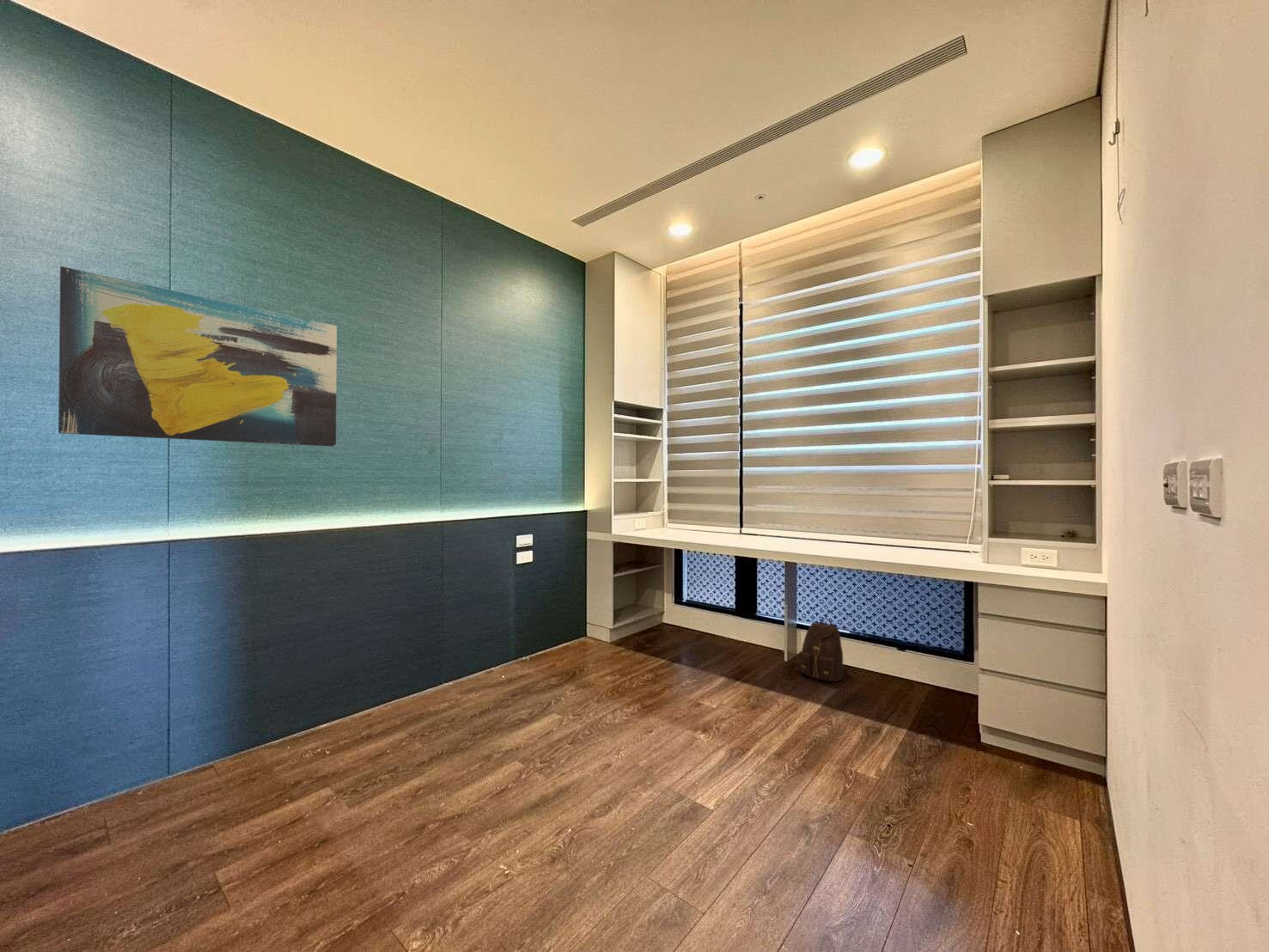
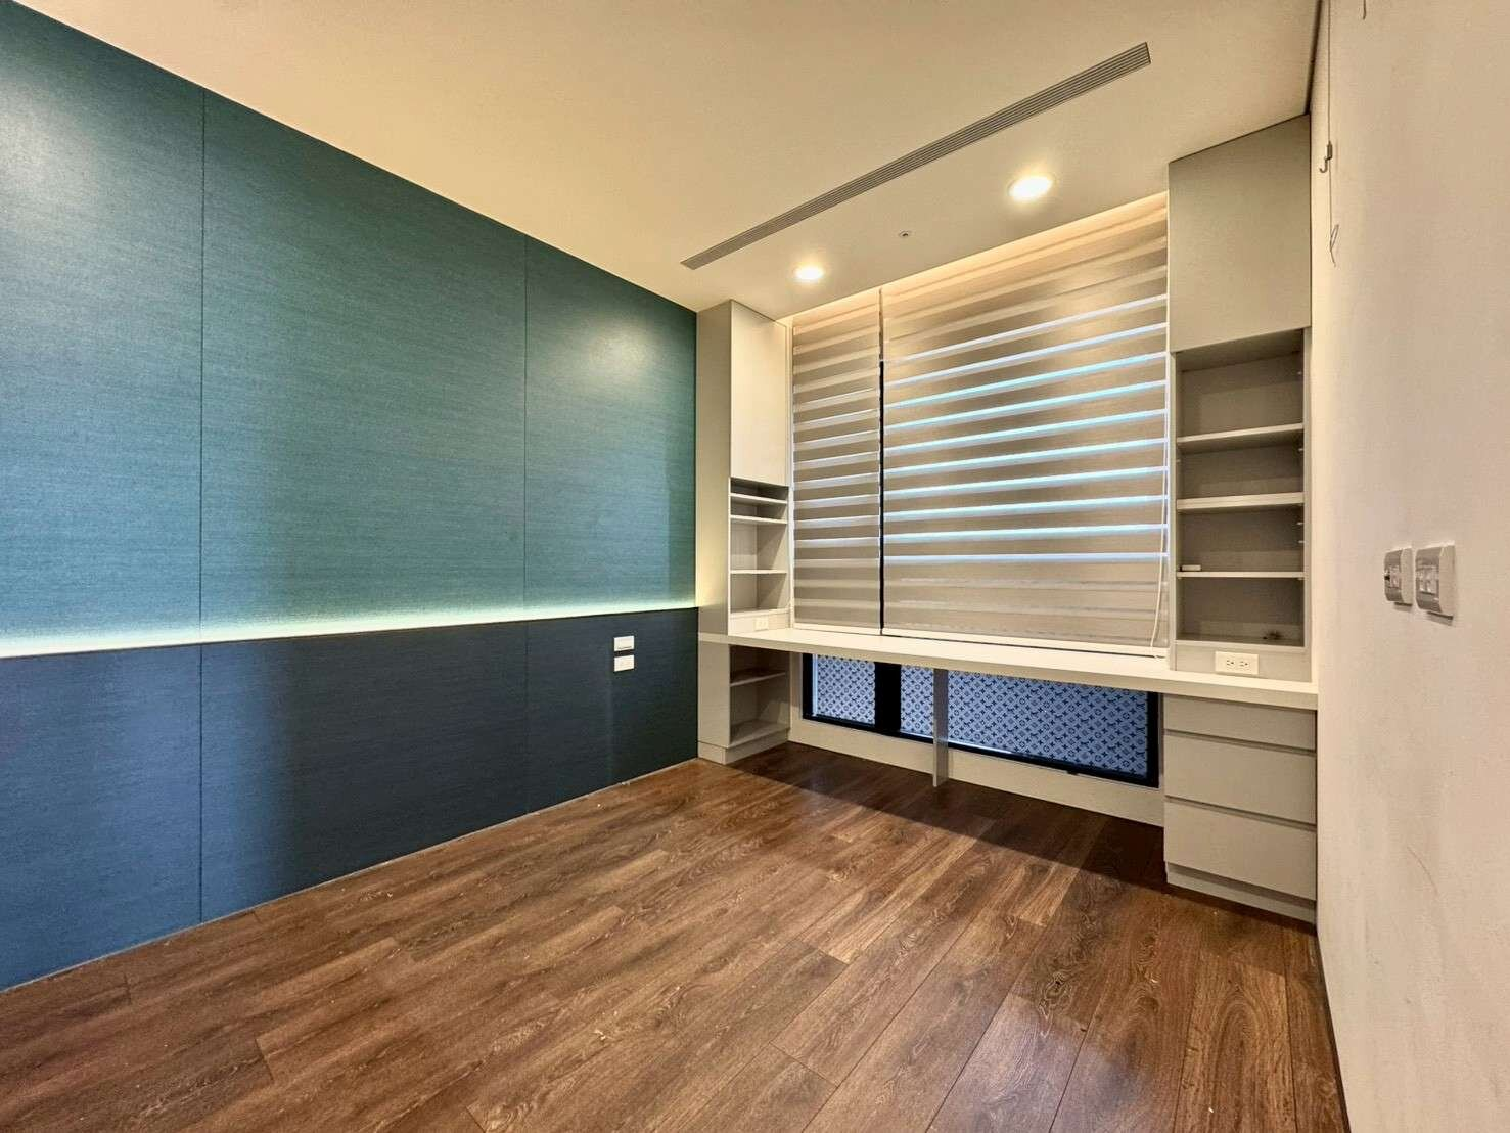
- wall art (219, 371)
- backpack (822, 646)
